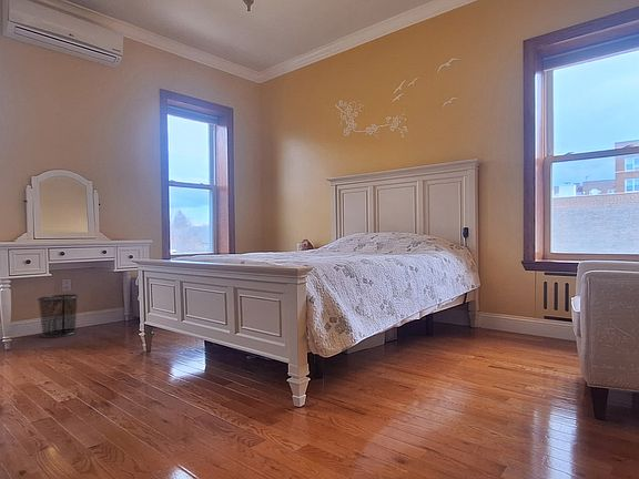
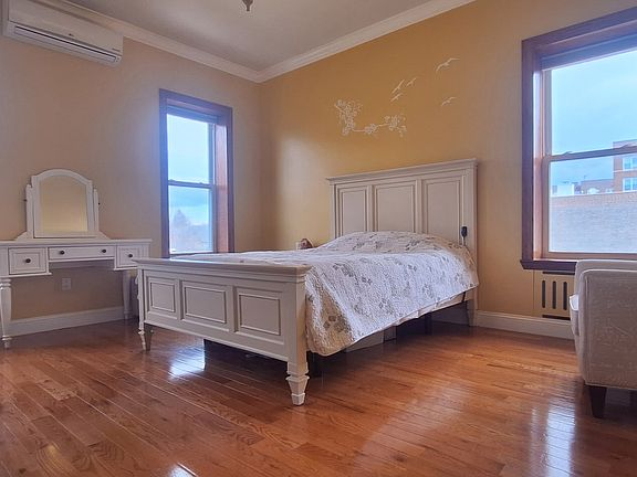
- waste bin (59, 315)
